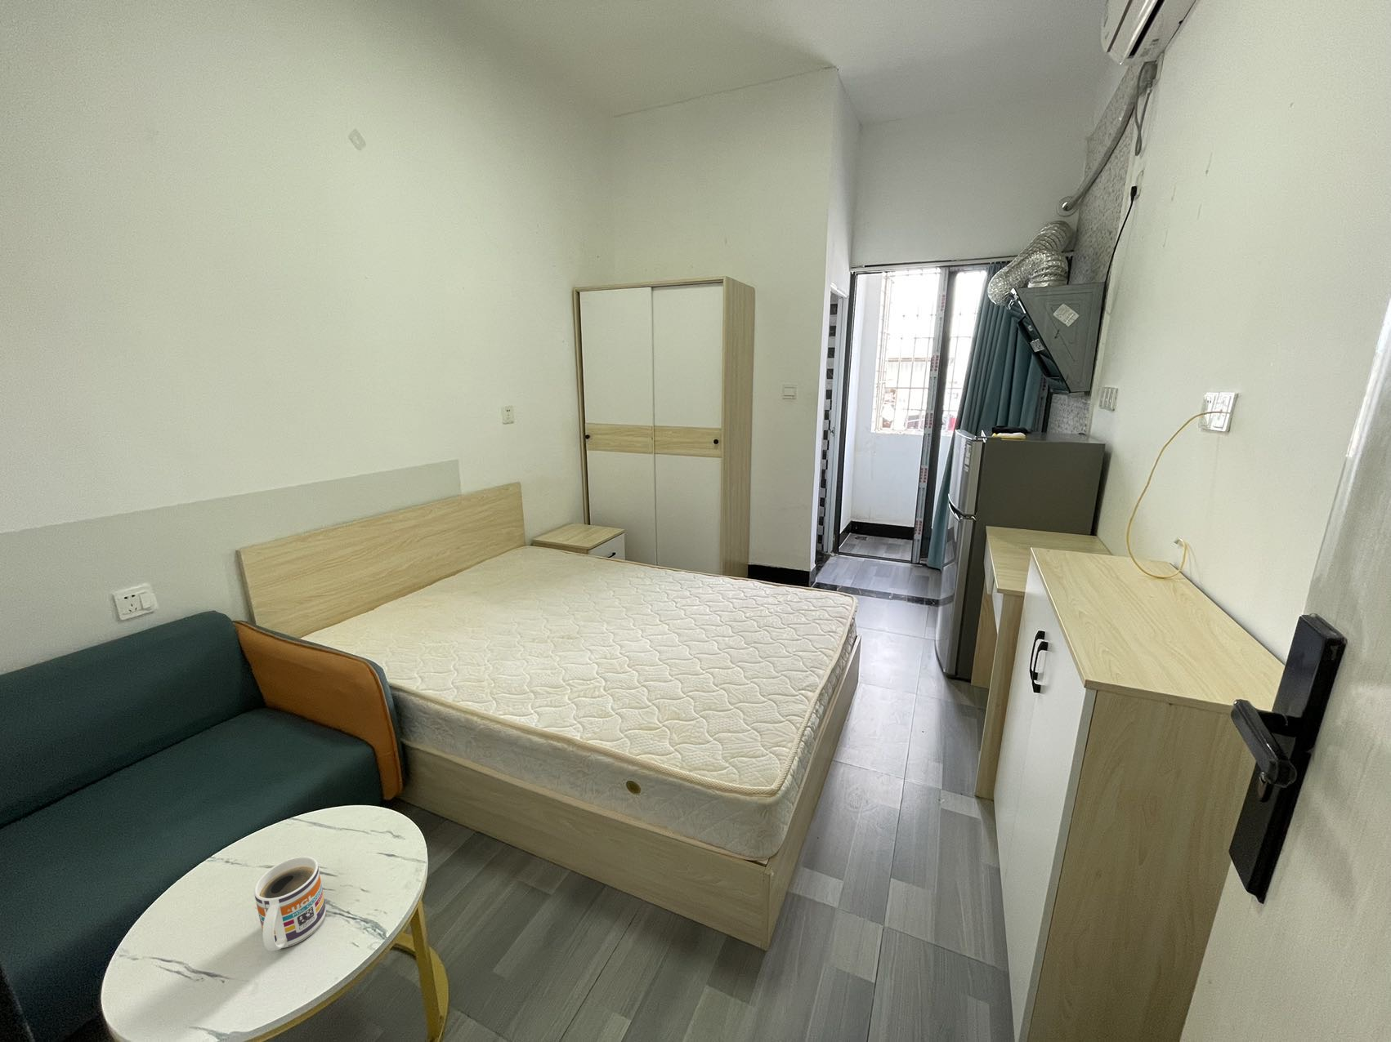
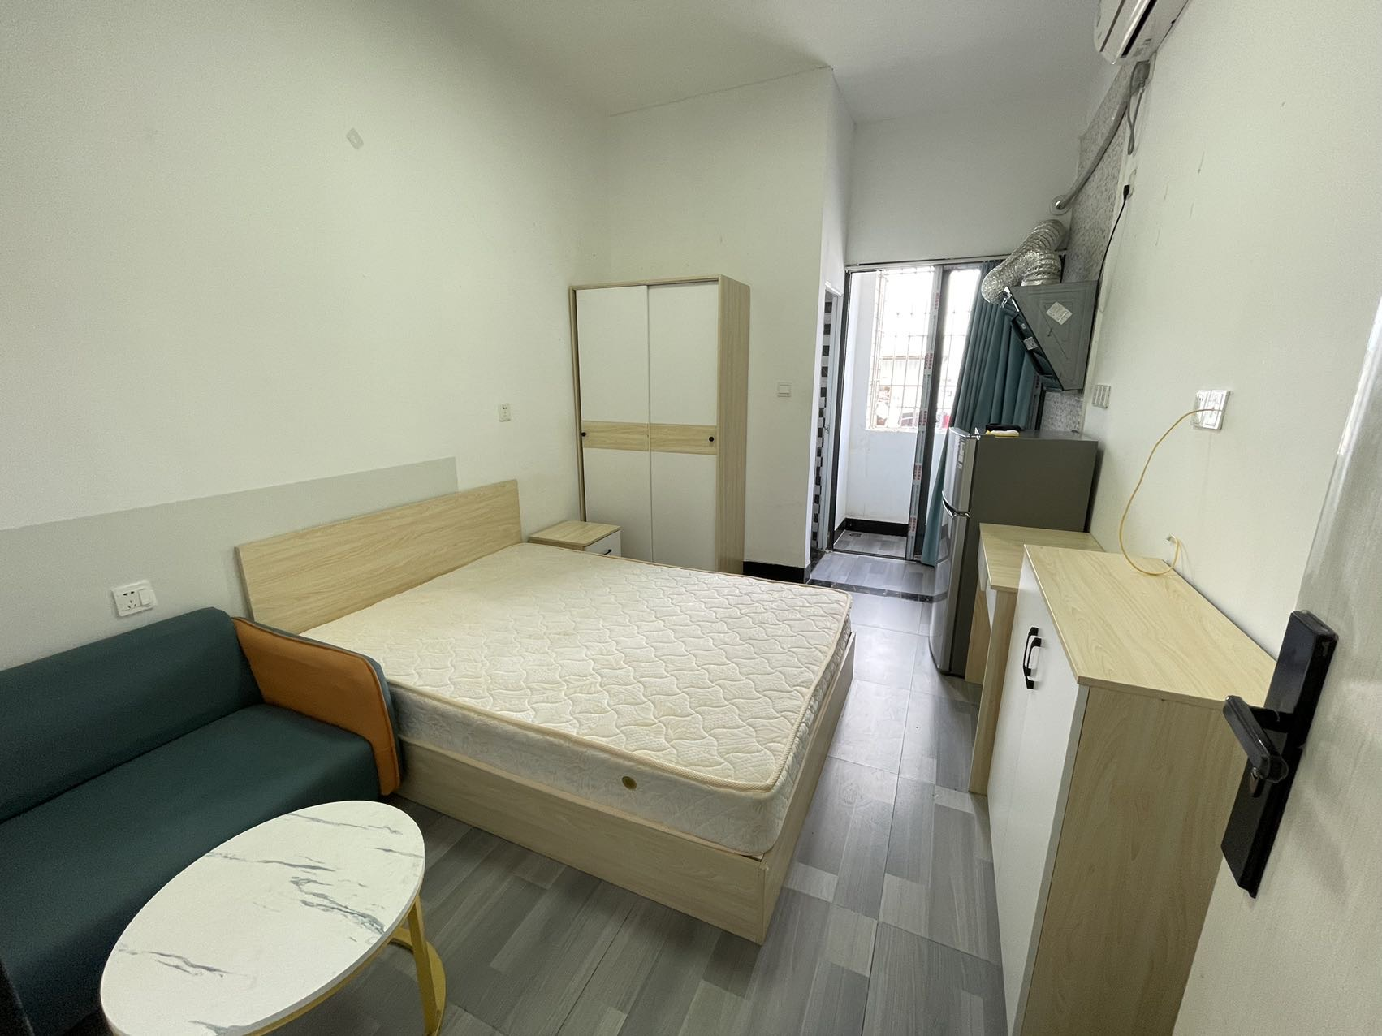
- mug (286, 905)
